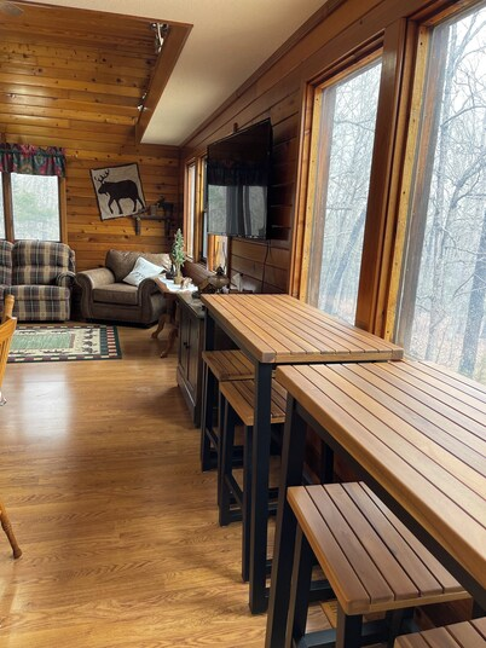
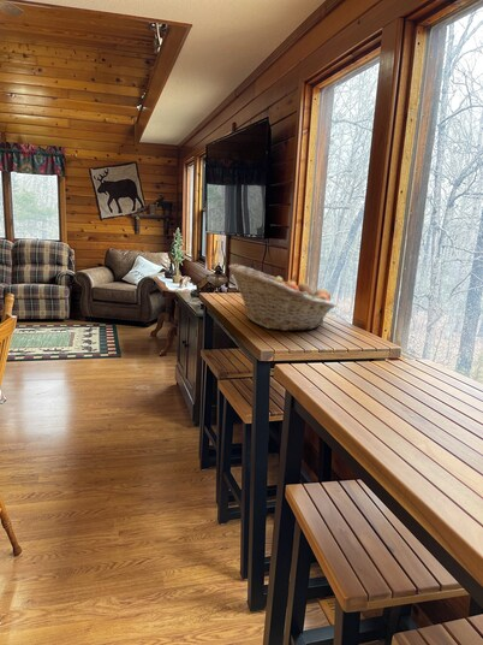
+ fruit basket (279, 294)
